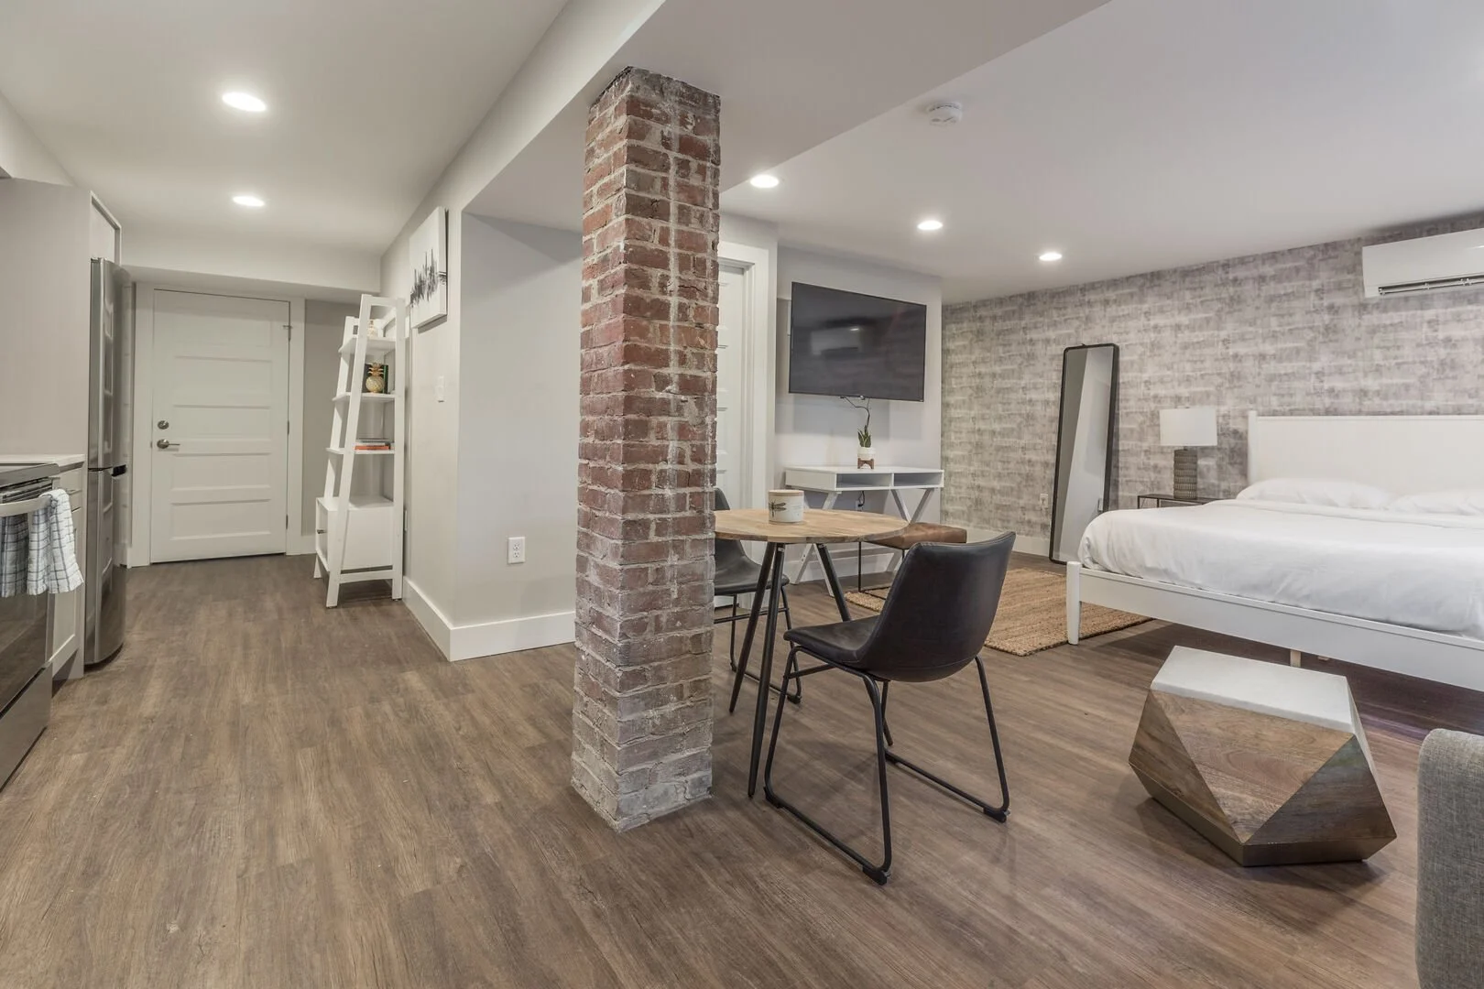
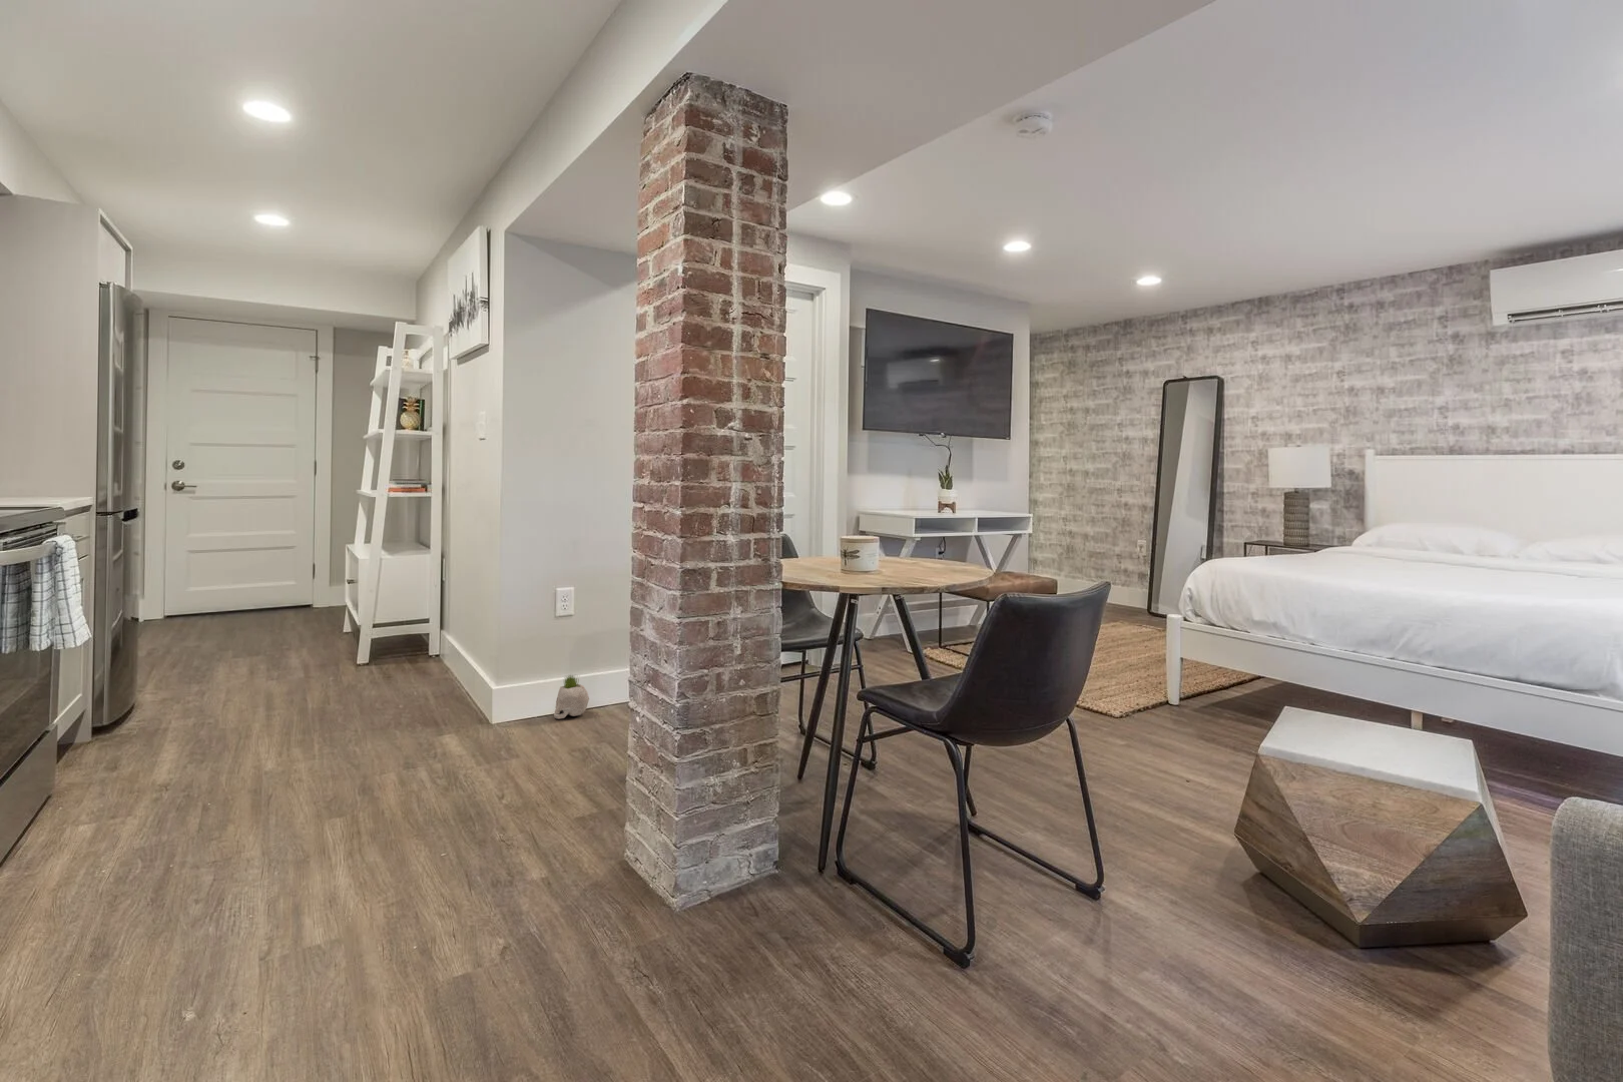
+ planter (571, 694)
